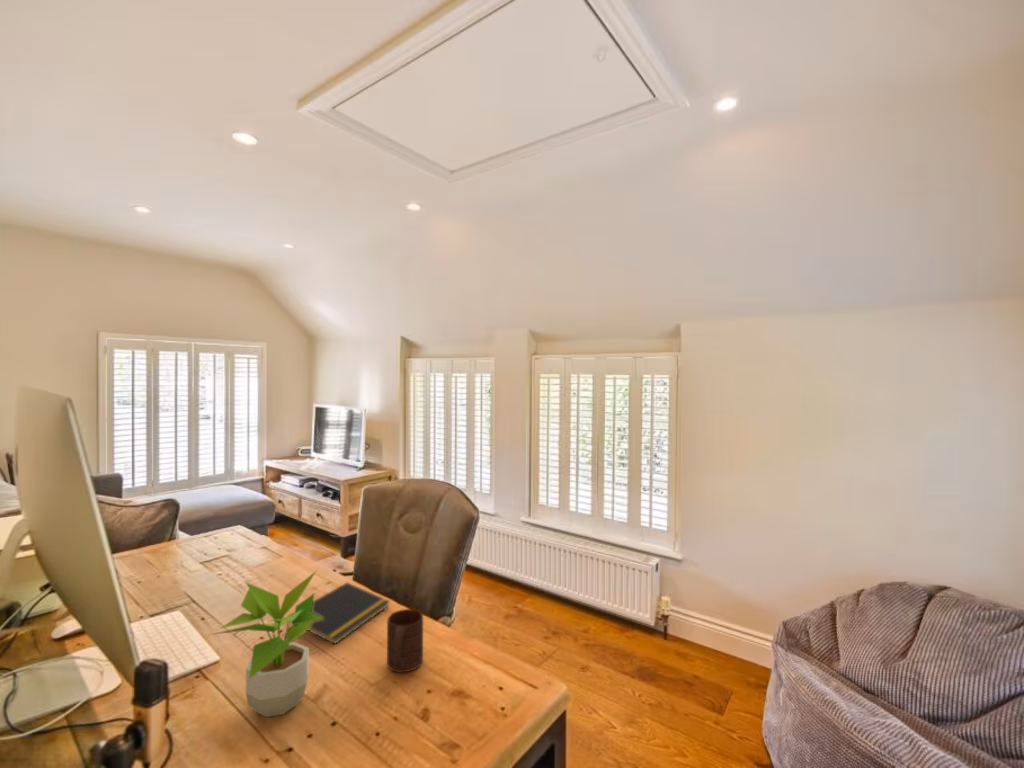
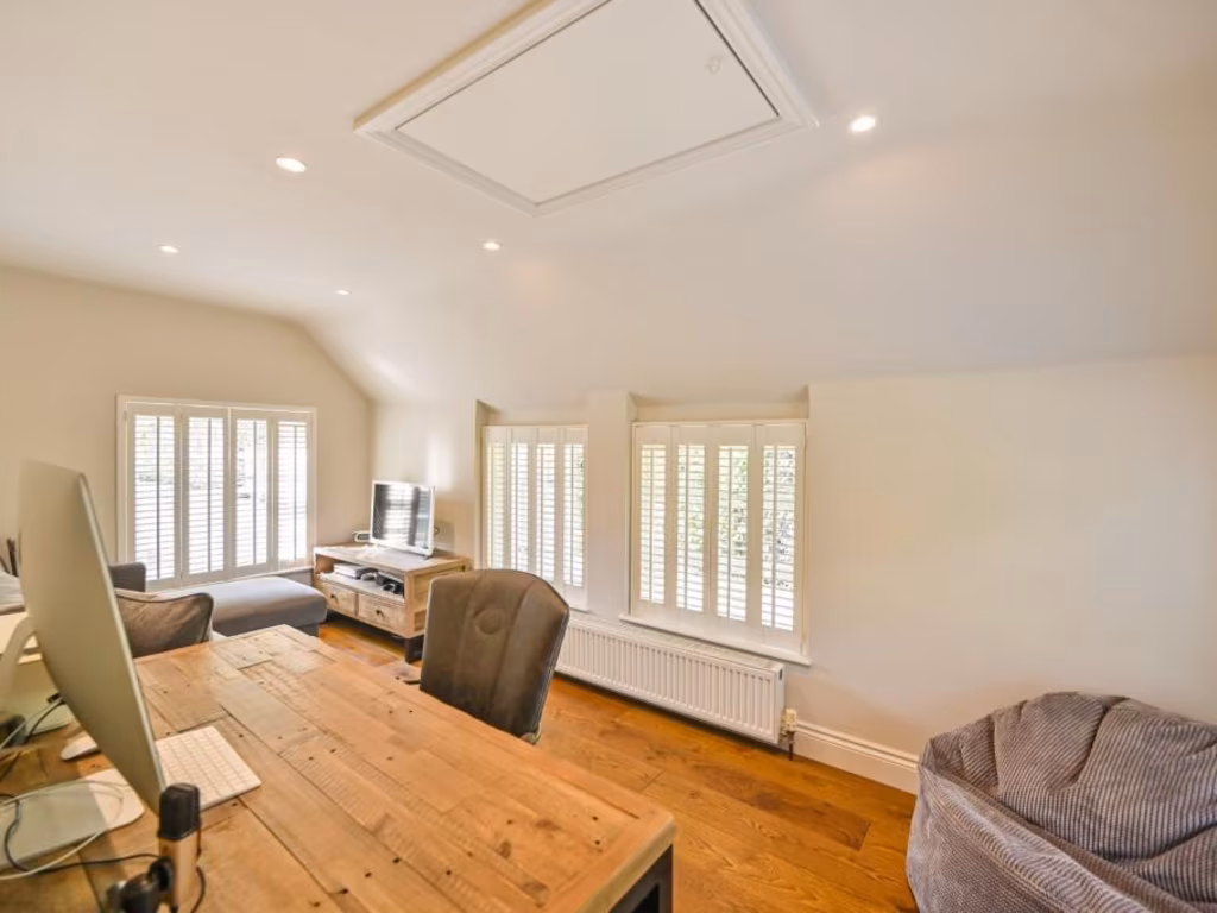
- cup (405, 643)
- potted plant (267, 646)
- notepad (341, 610)
